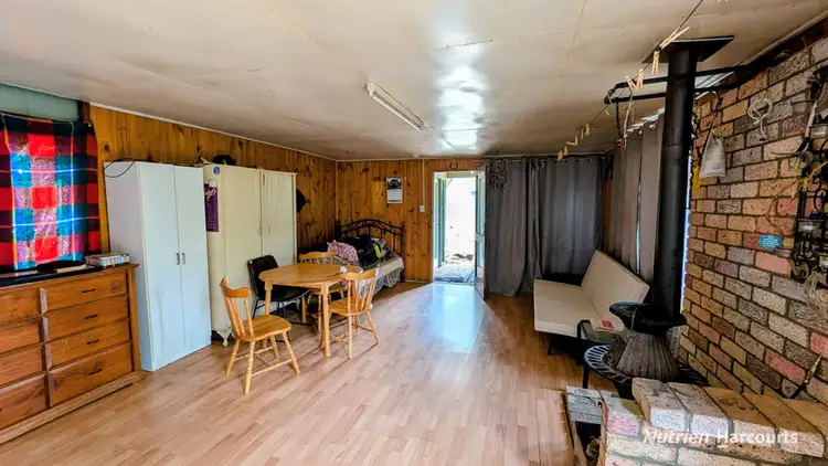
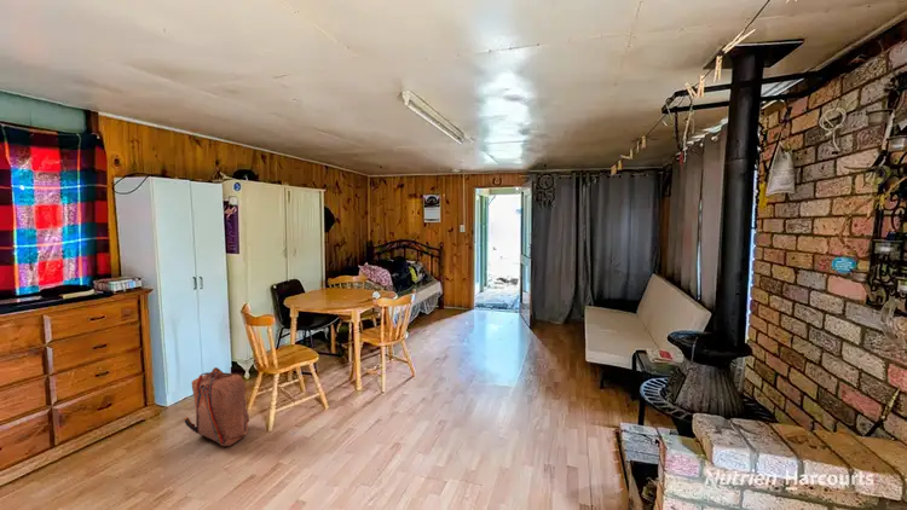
+ backpack (218, 405)
